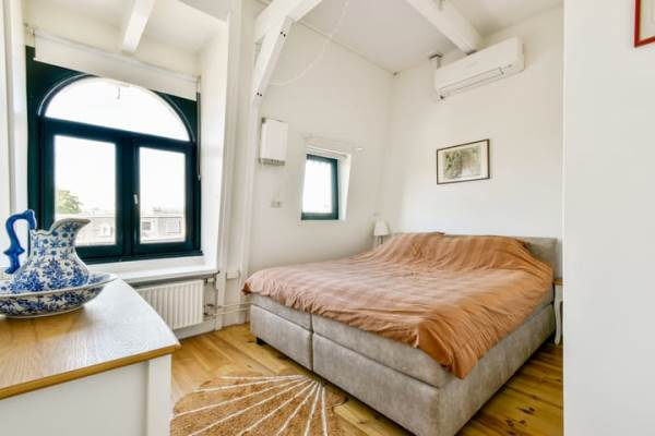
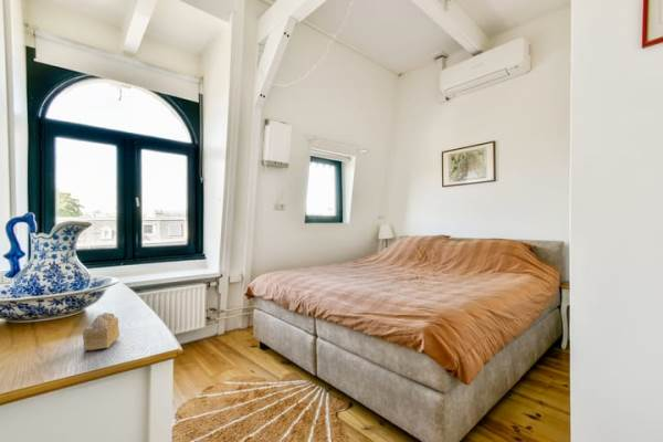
+ cake slice (102, 329)
